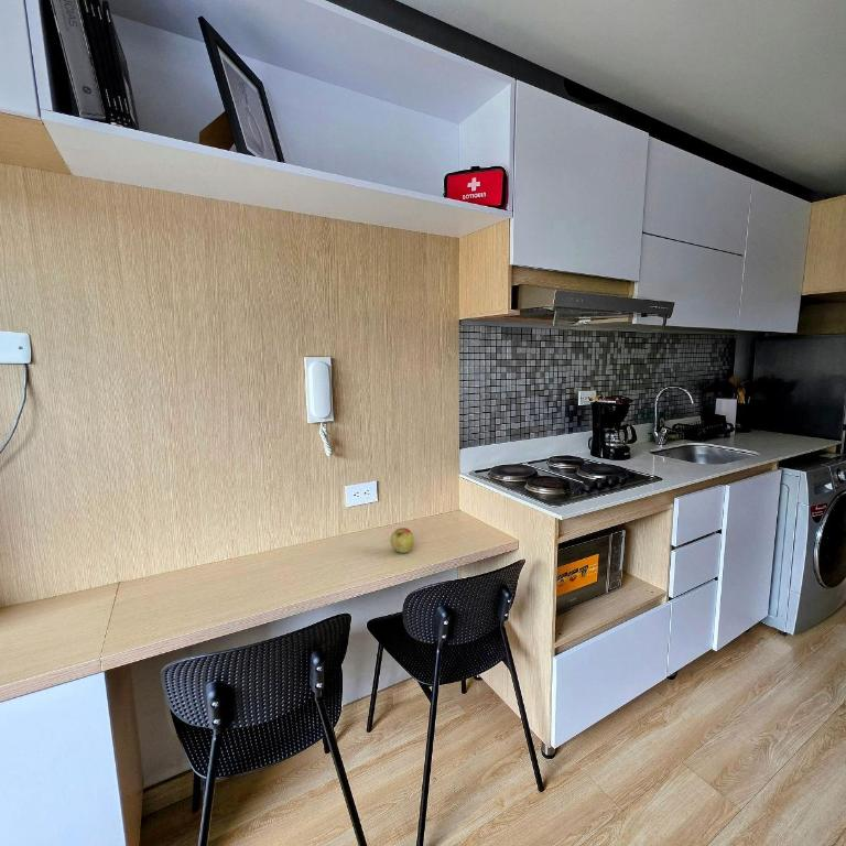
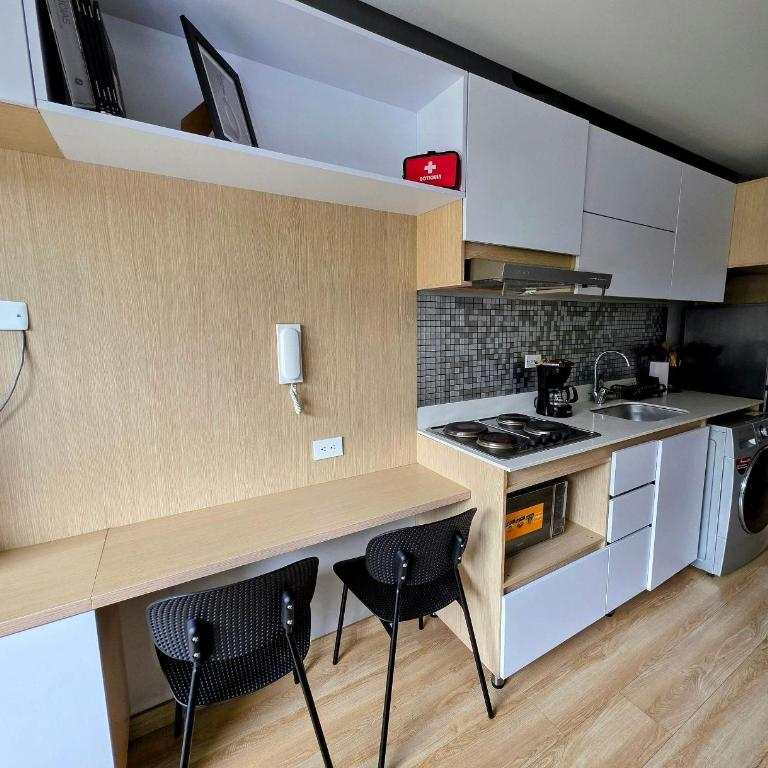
- apple (402, 541)
